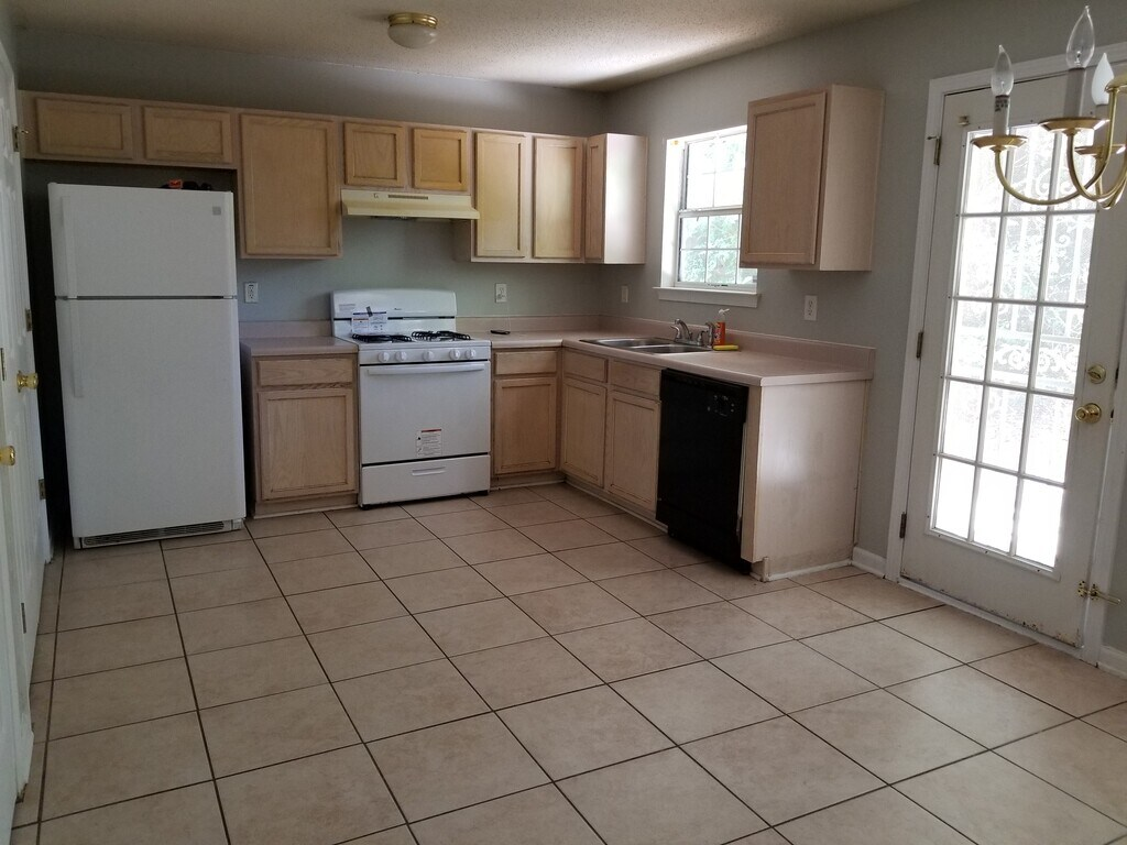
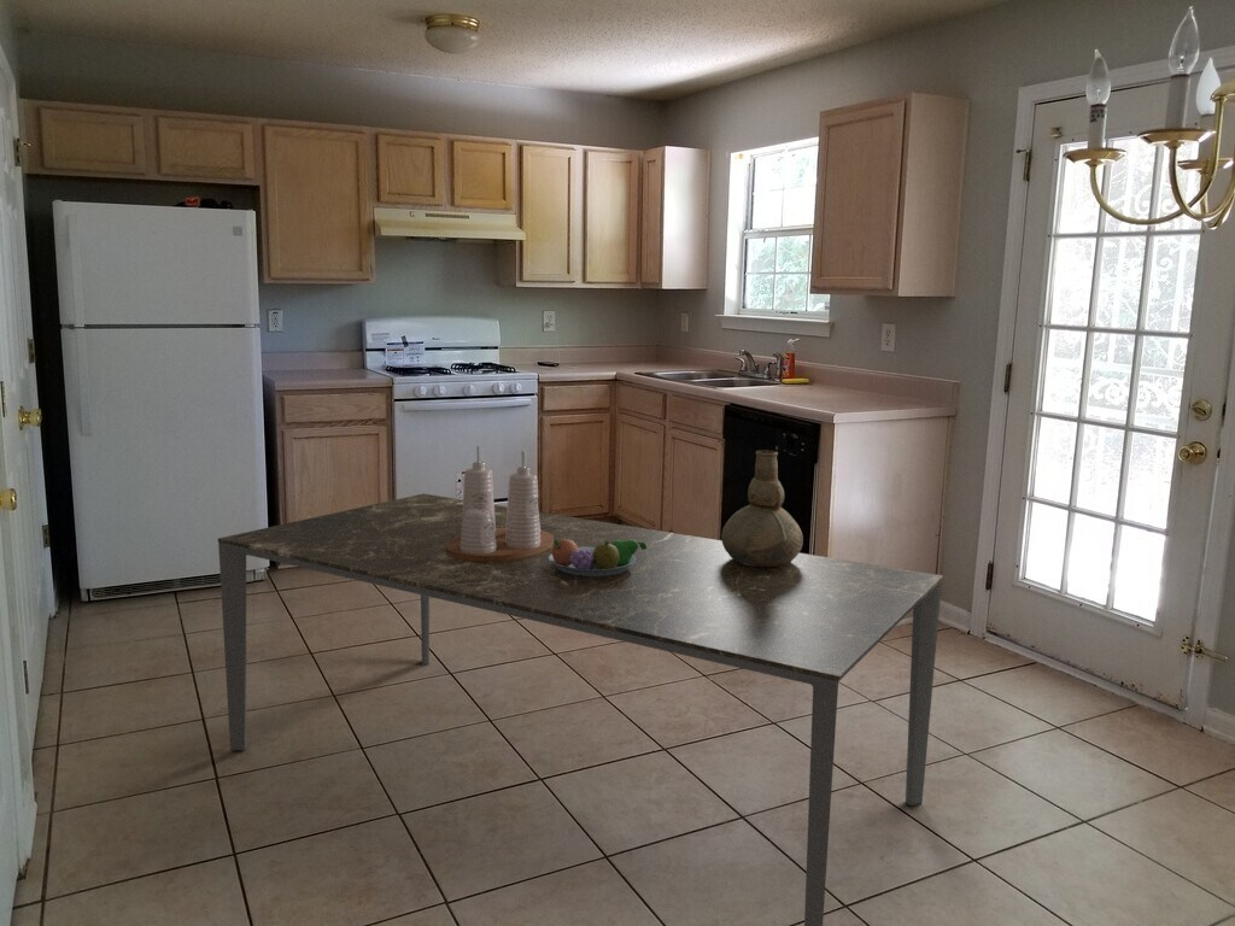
+ vase (763, 505)
+ dining table (574, 629)
+ condiment set (508, 497)
+ fruit bowl (596, 549)
